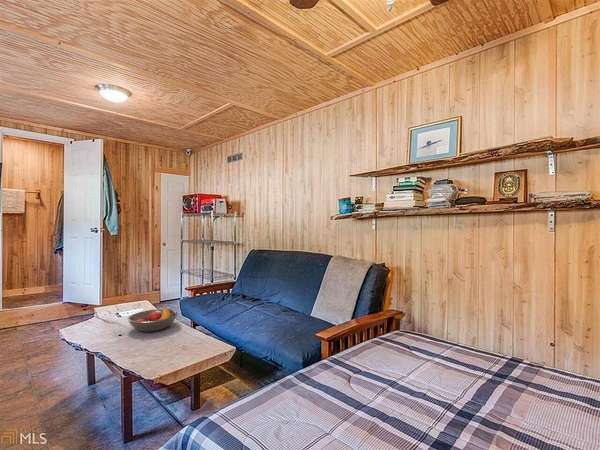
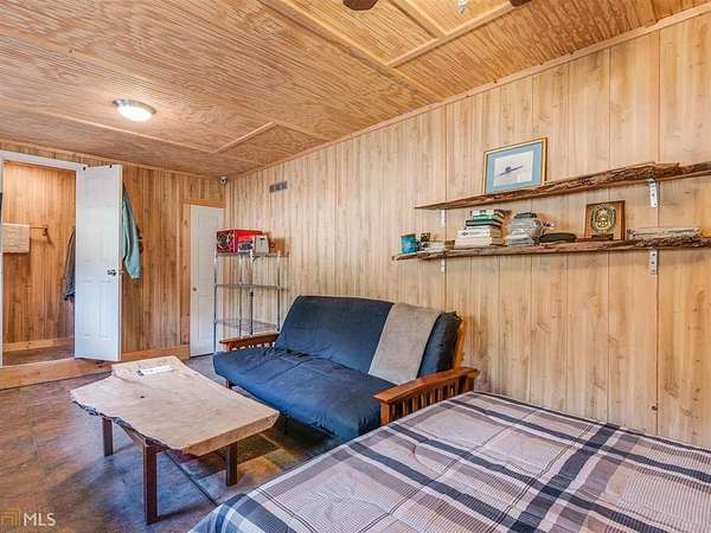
- fruit bowl (153, 320)
